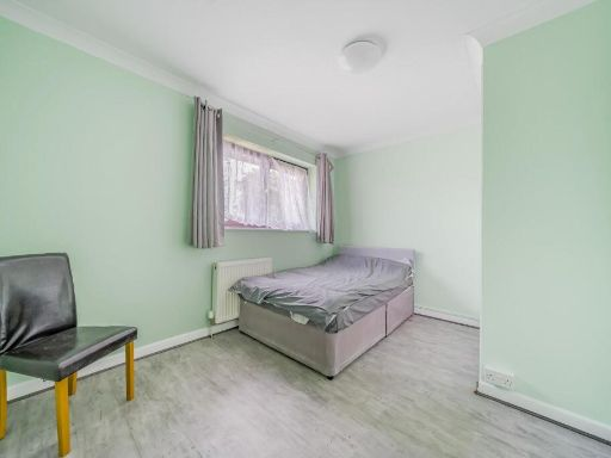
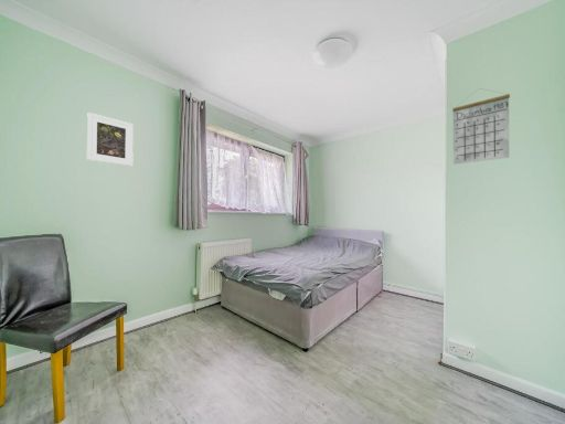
+ calendar (479, 124)
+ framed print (111, 140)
